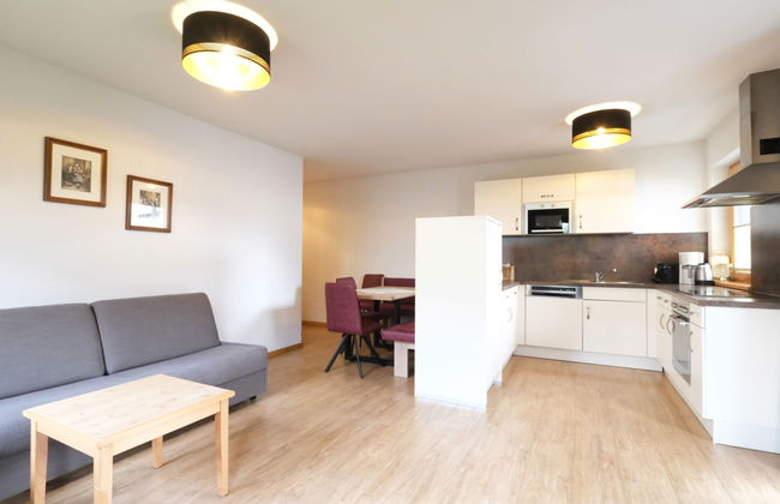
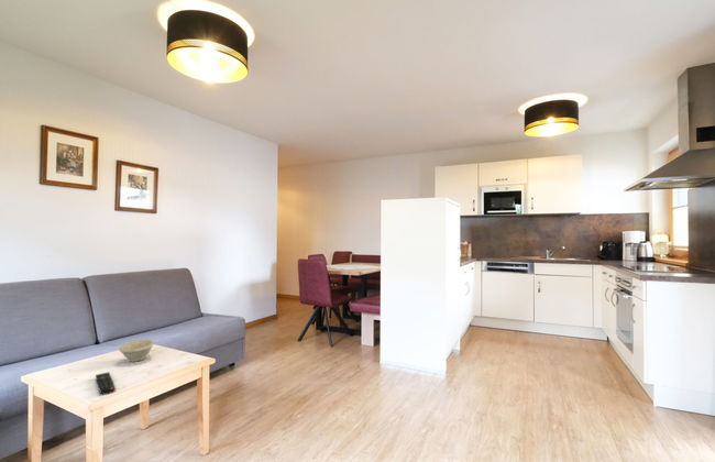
+ remote control (105, 383)
+ bowl (136, 351)
